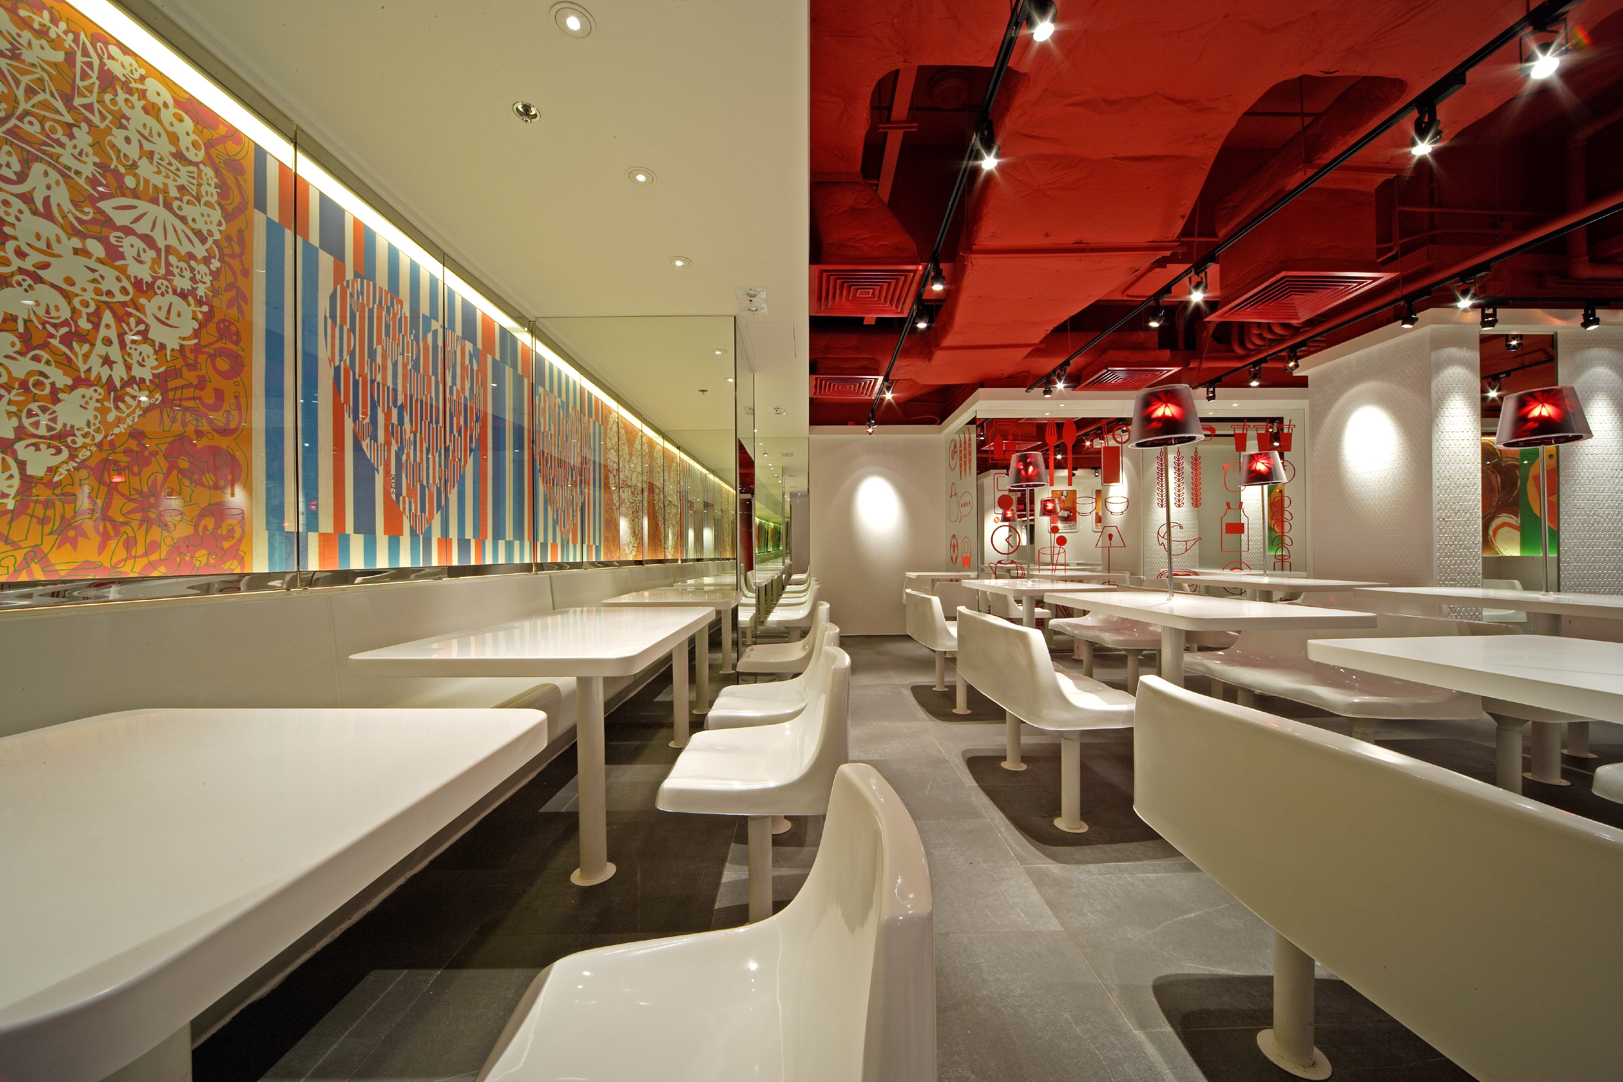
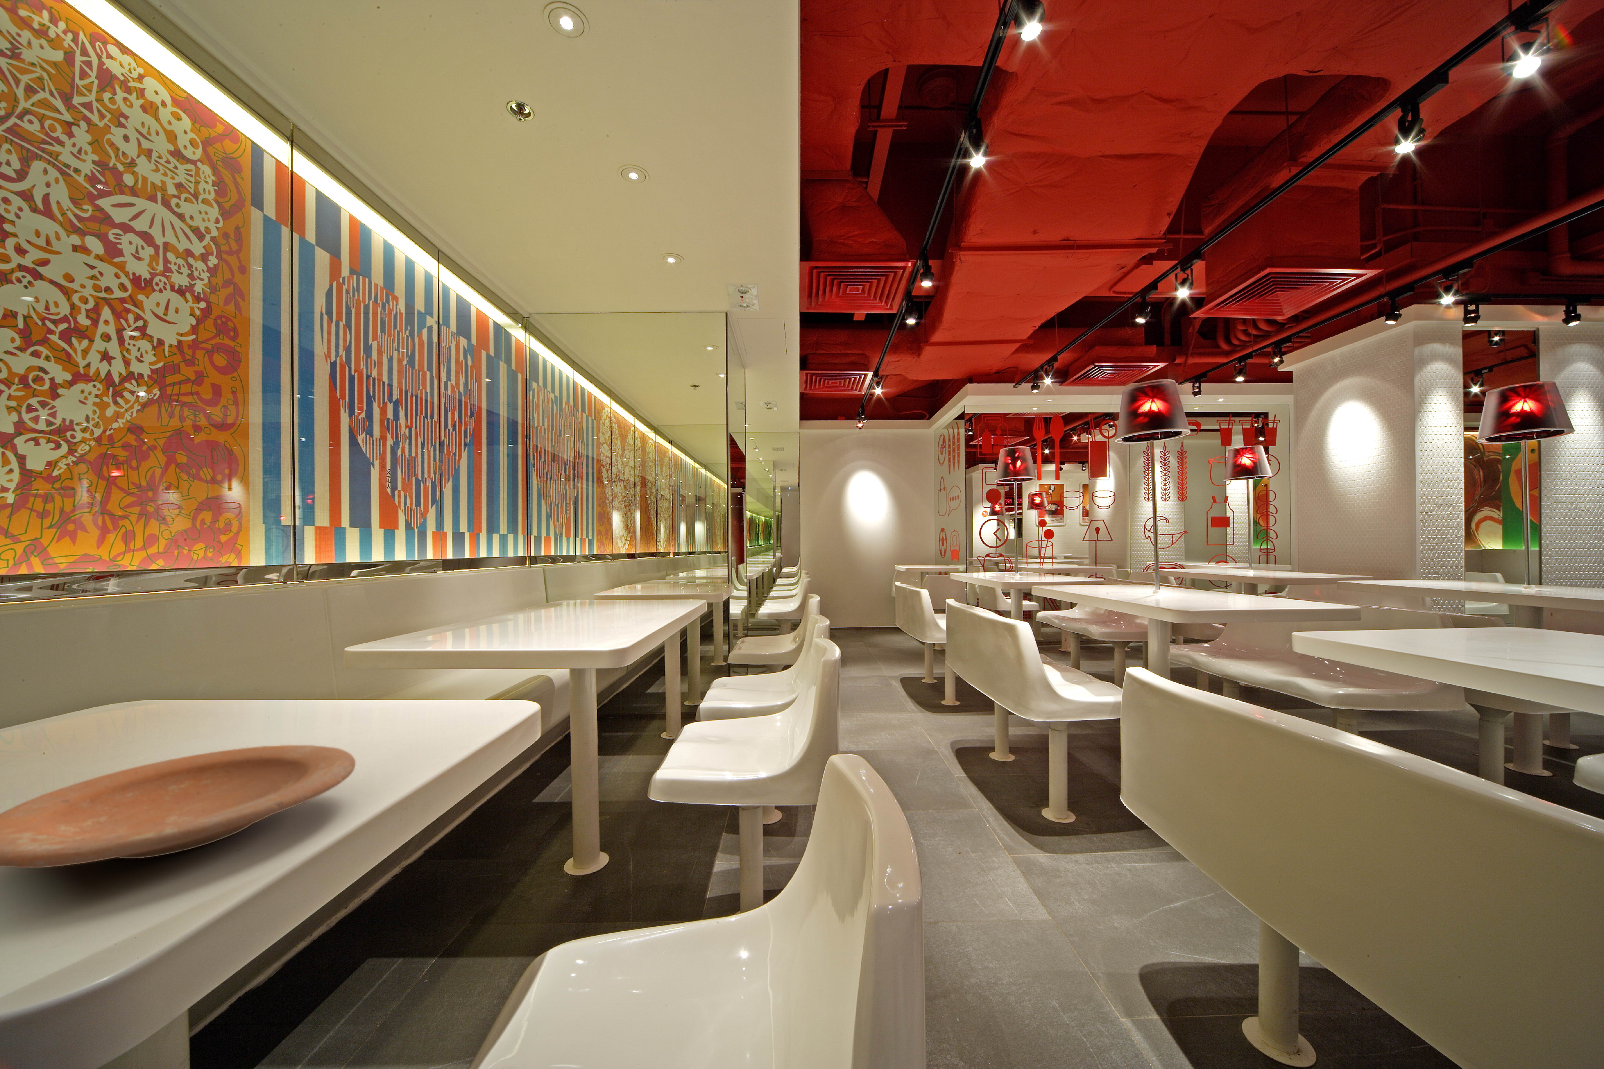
+ plate (190, 808)
